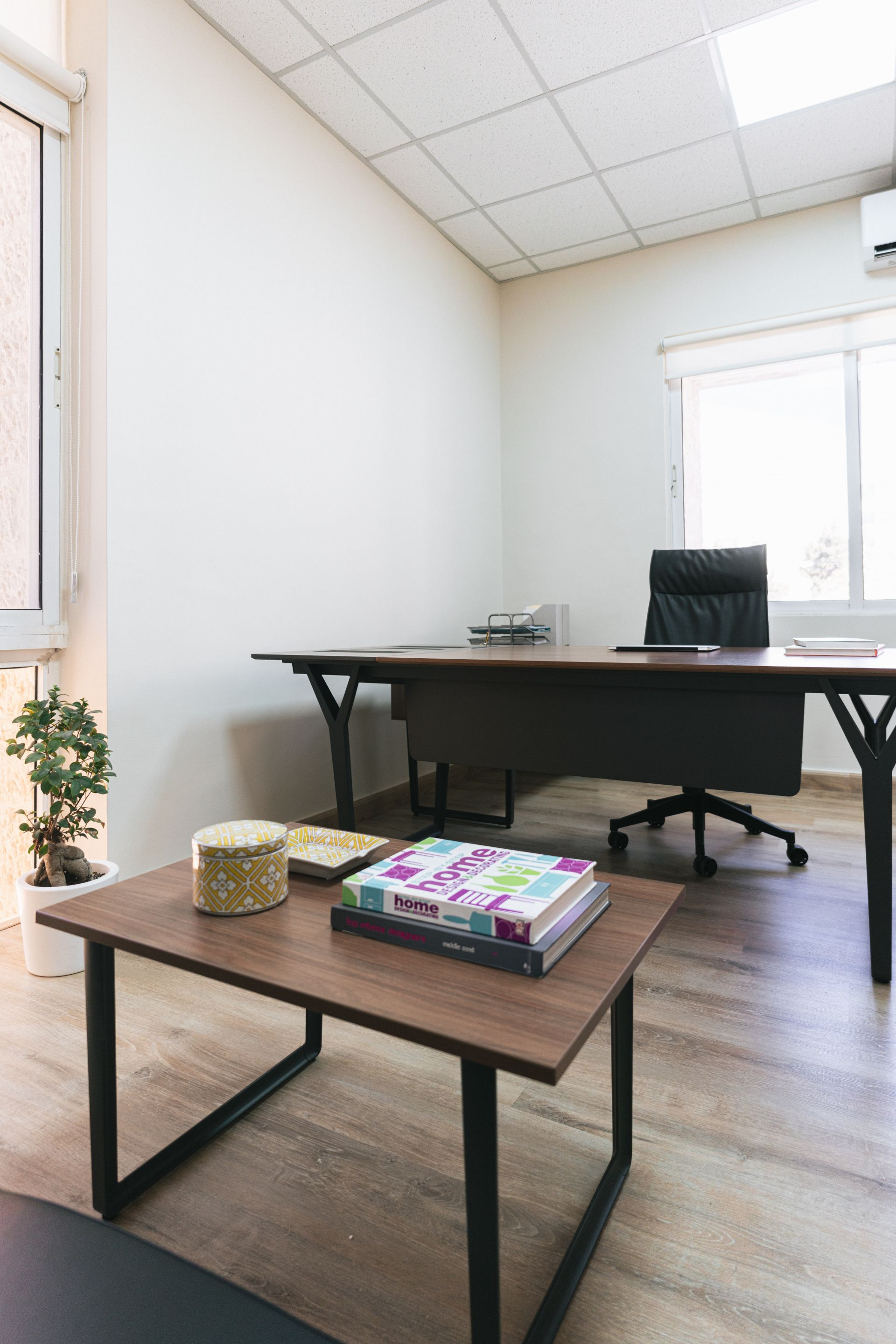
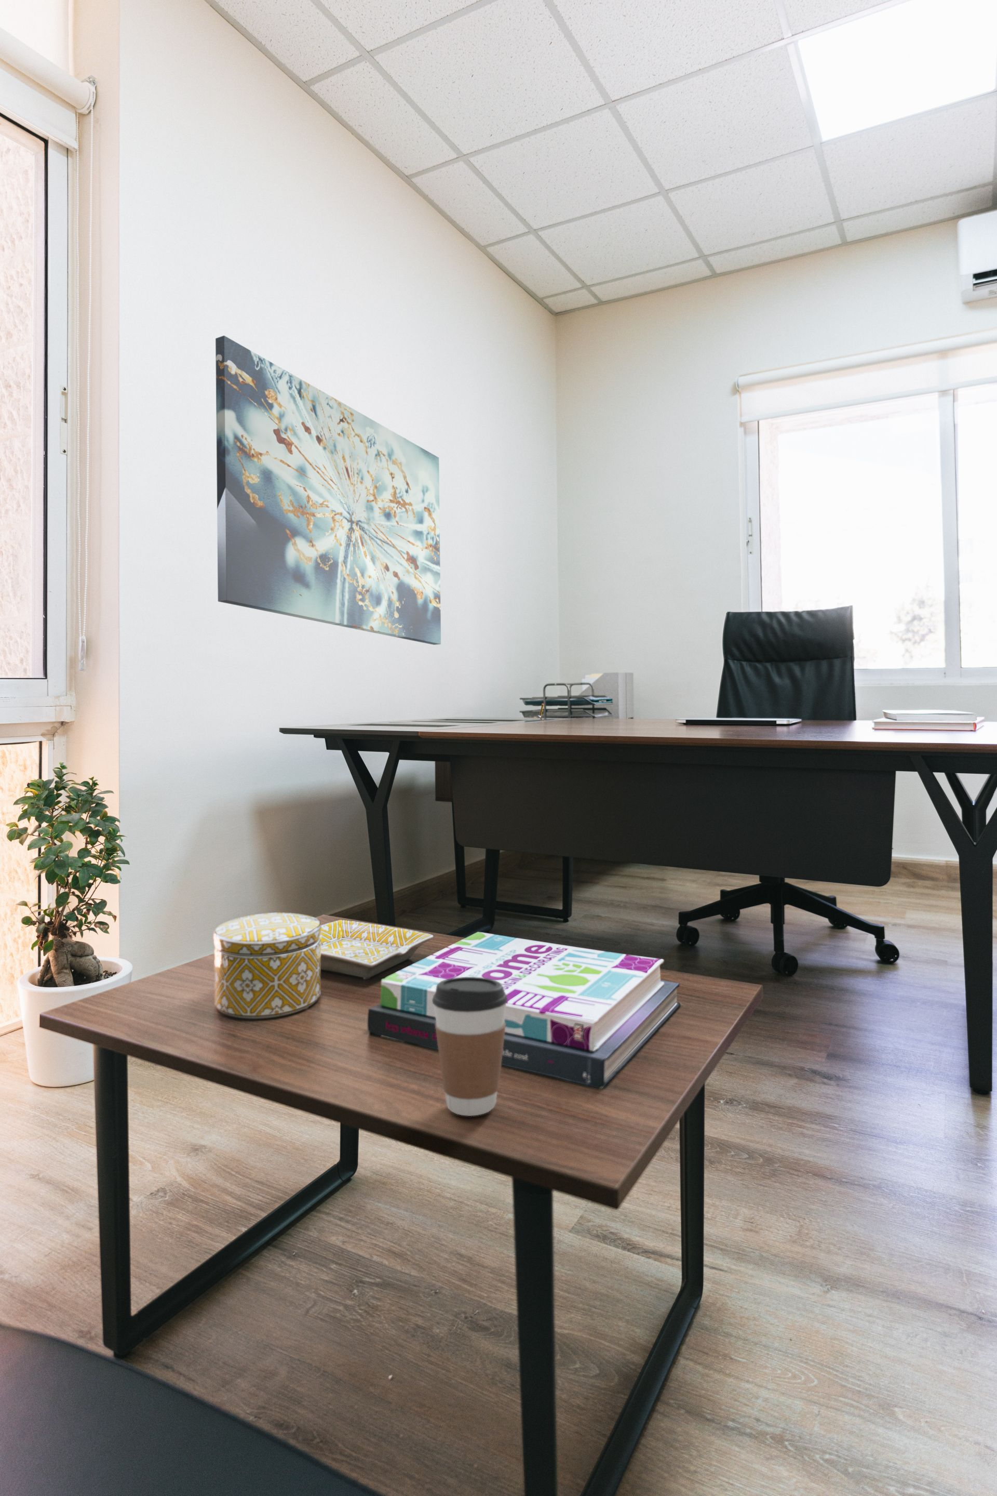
+ coffee cup (471, 1044)
+ wall art (347, 516)
